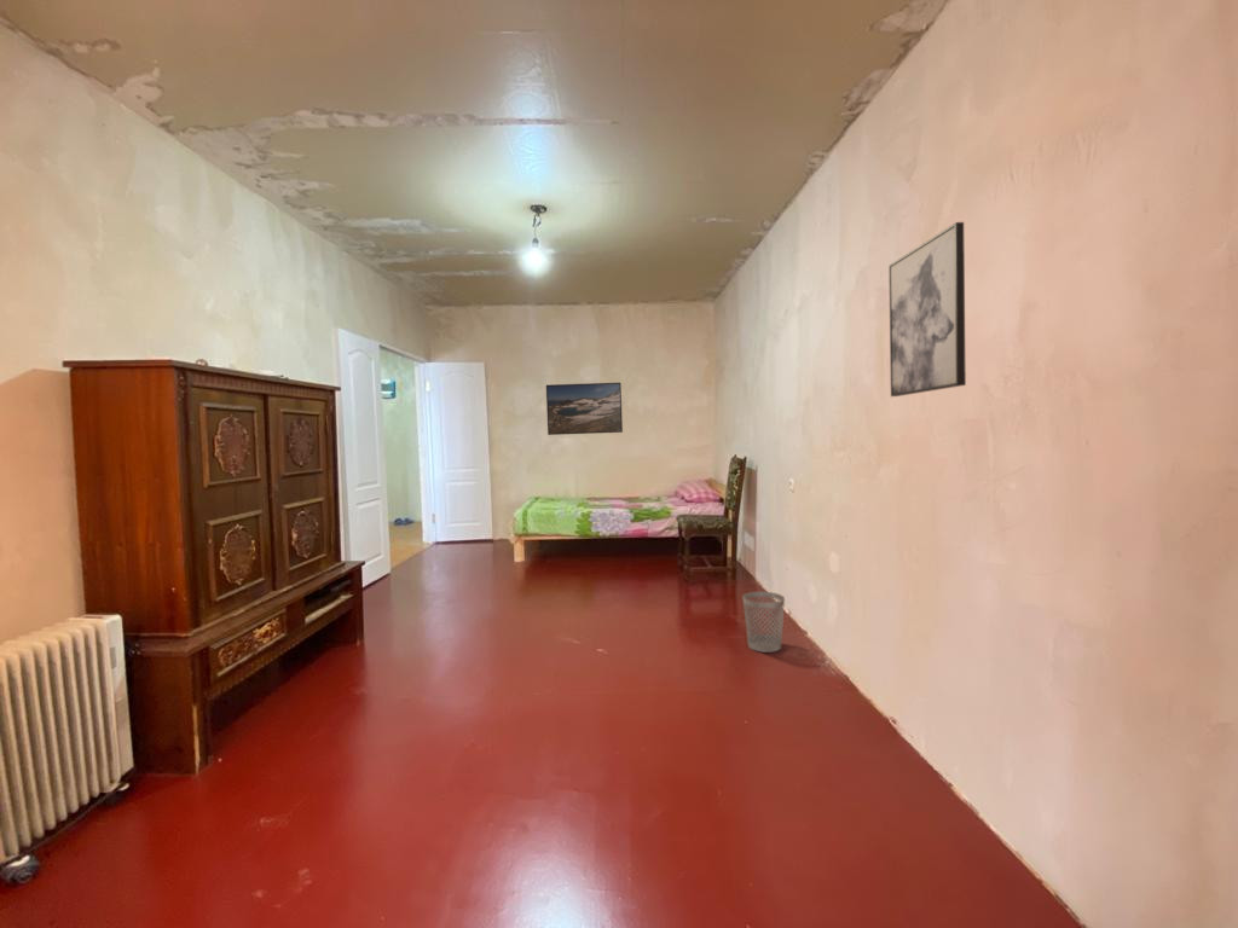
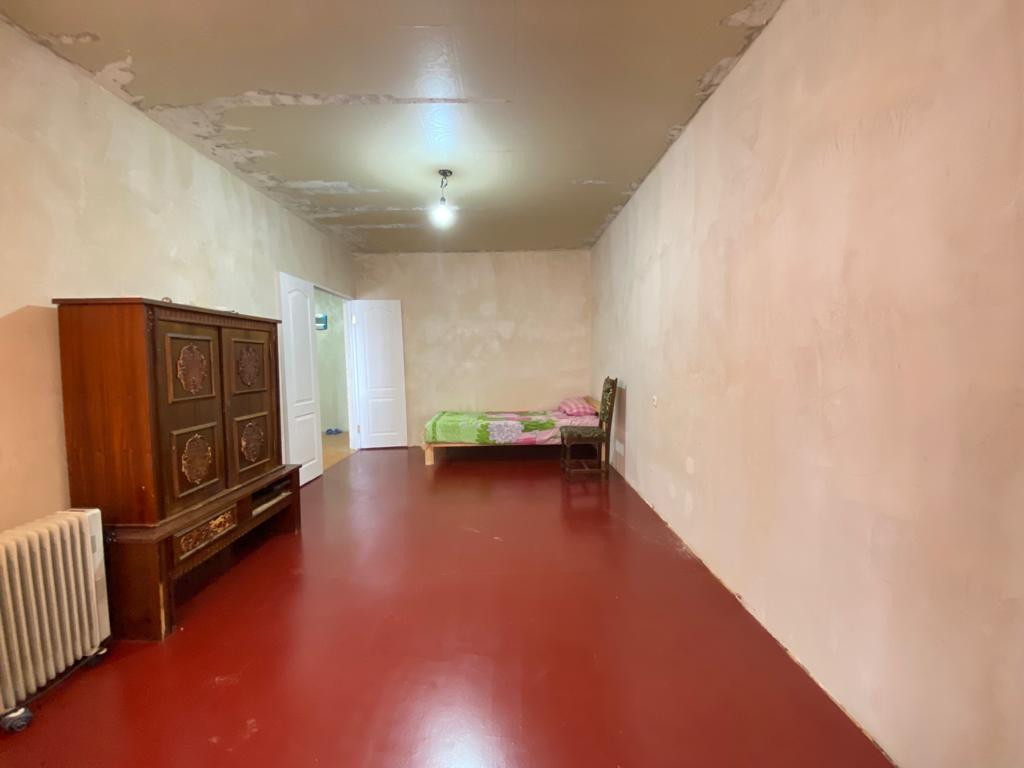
- wall art (922, 319)
- wastebasket (764, 621)
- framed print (584, 408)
